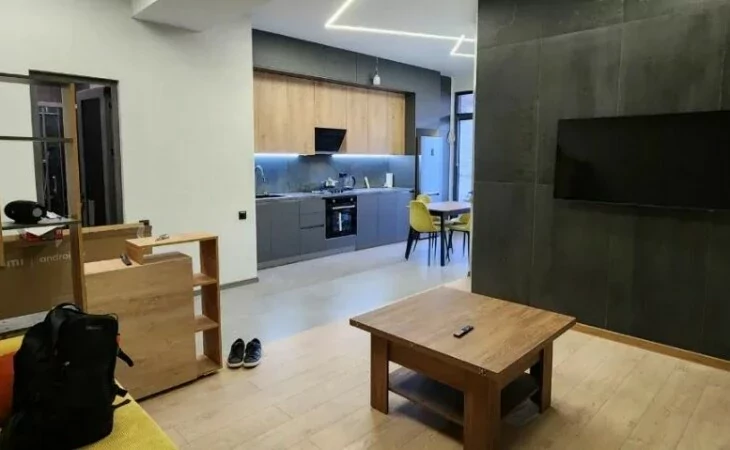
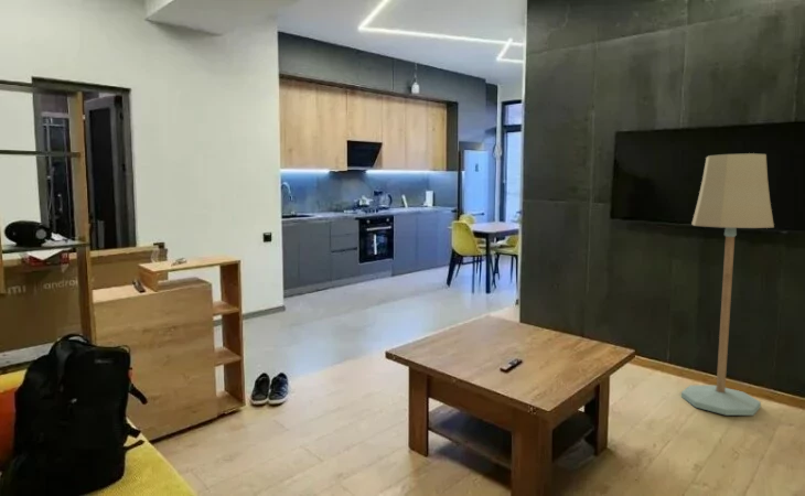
+ floor lamp (727, 281)
